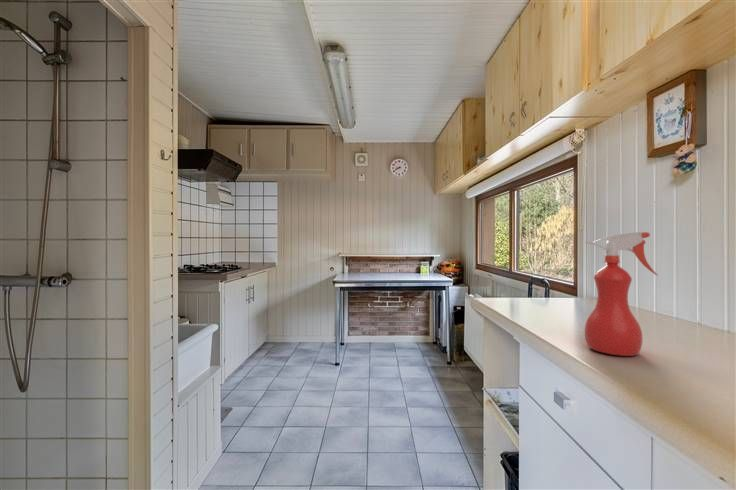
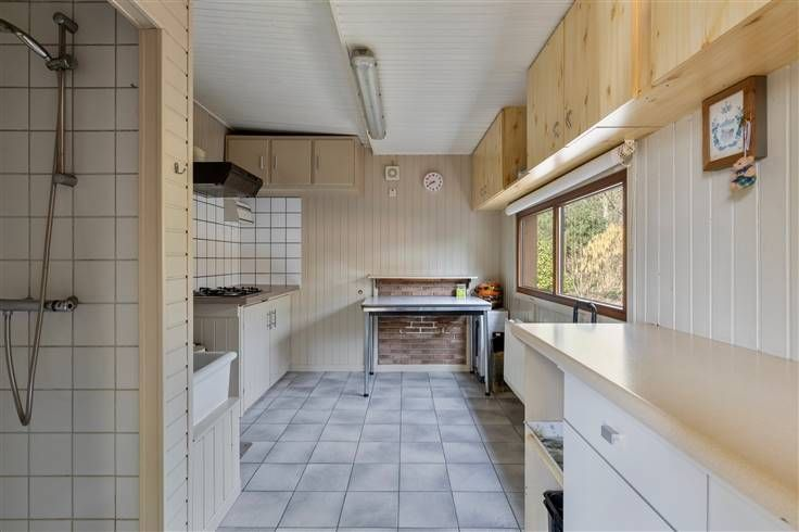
- spray bottle (619, 291)
